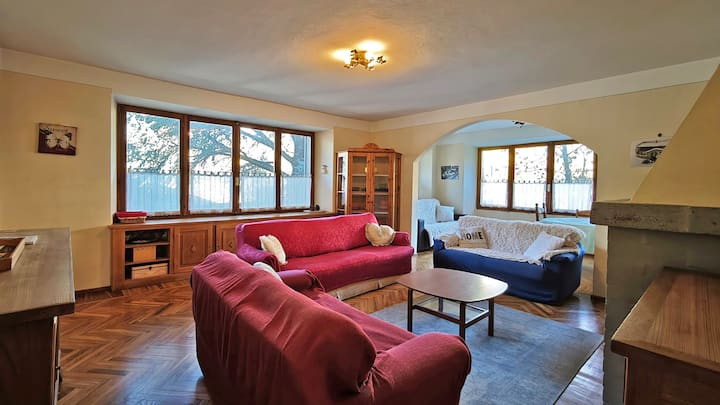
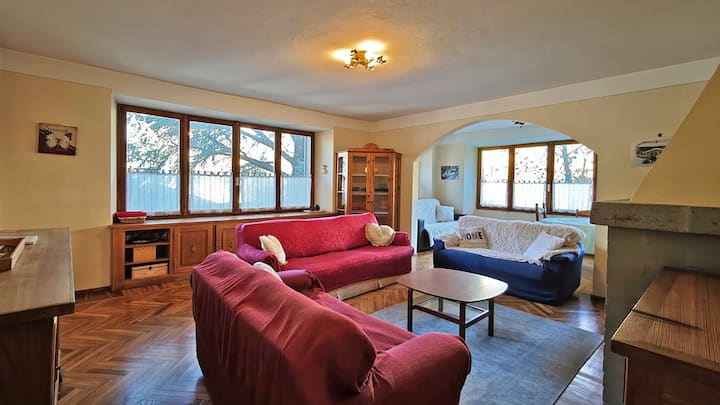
+ pen (664, 318)
